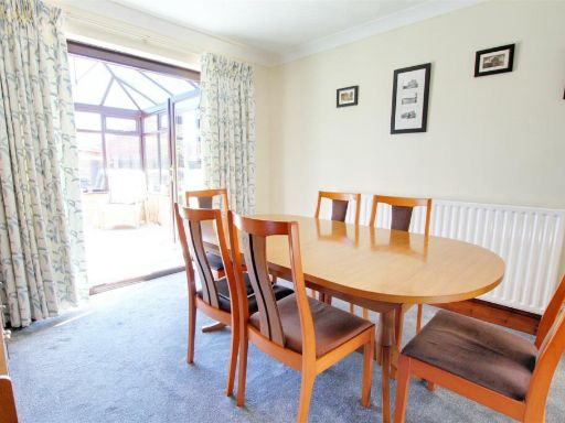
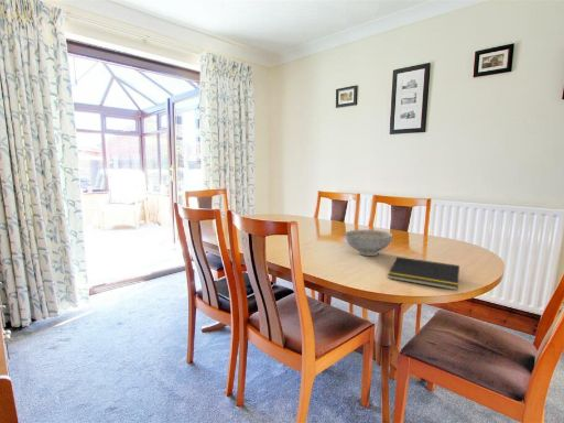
+ notepad (423, 271)
+ decorative bowl (367, 242)
